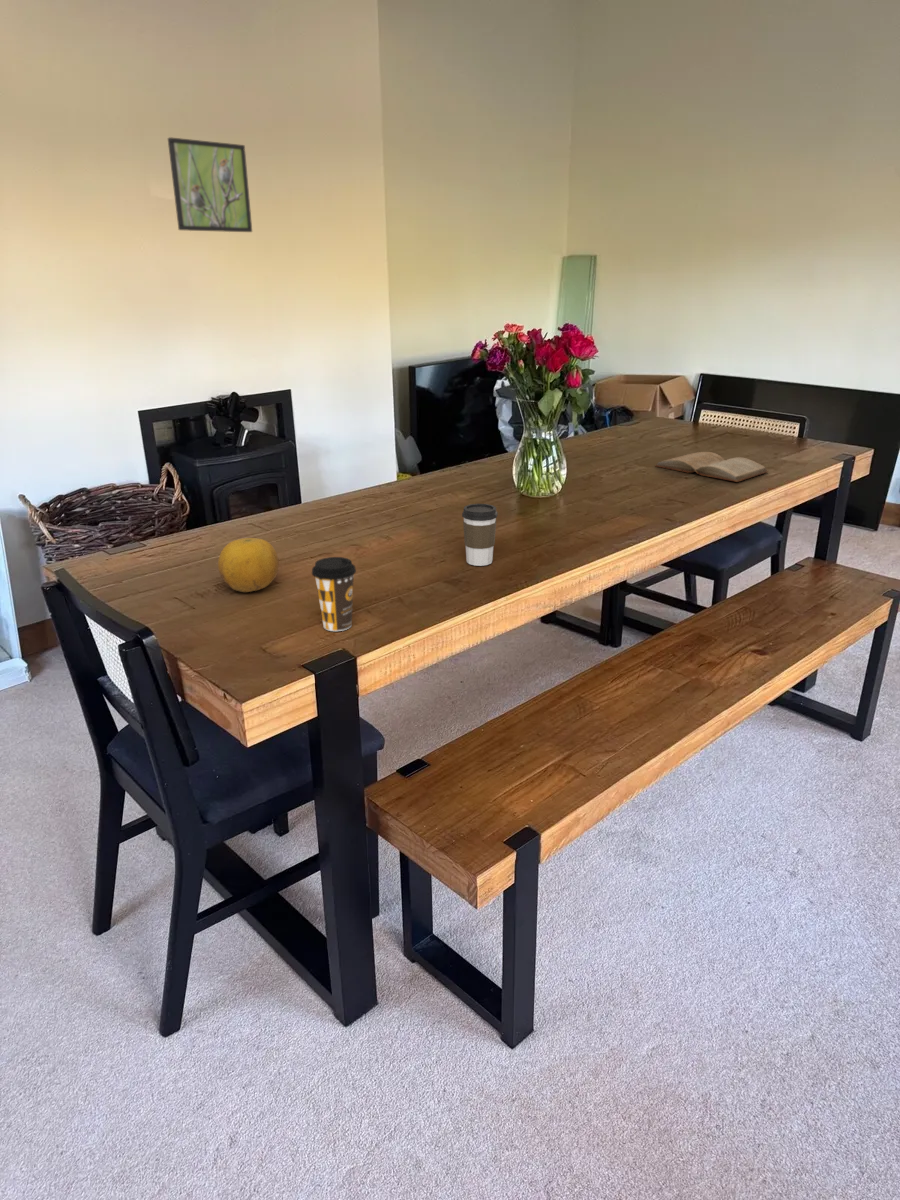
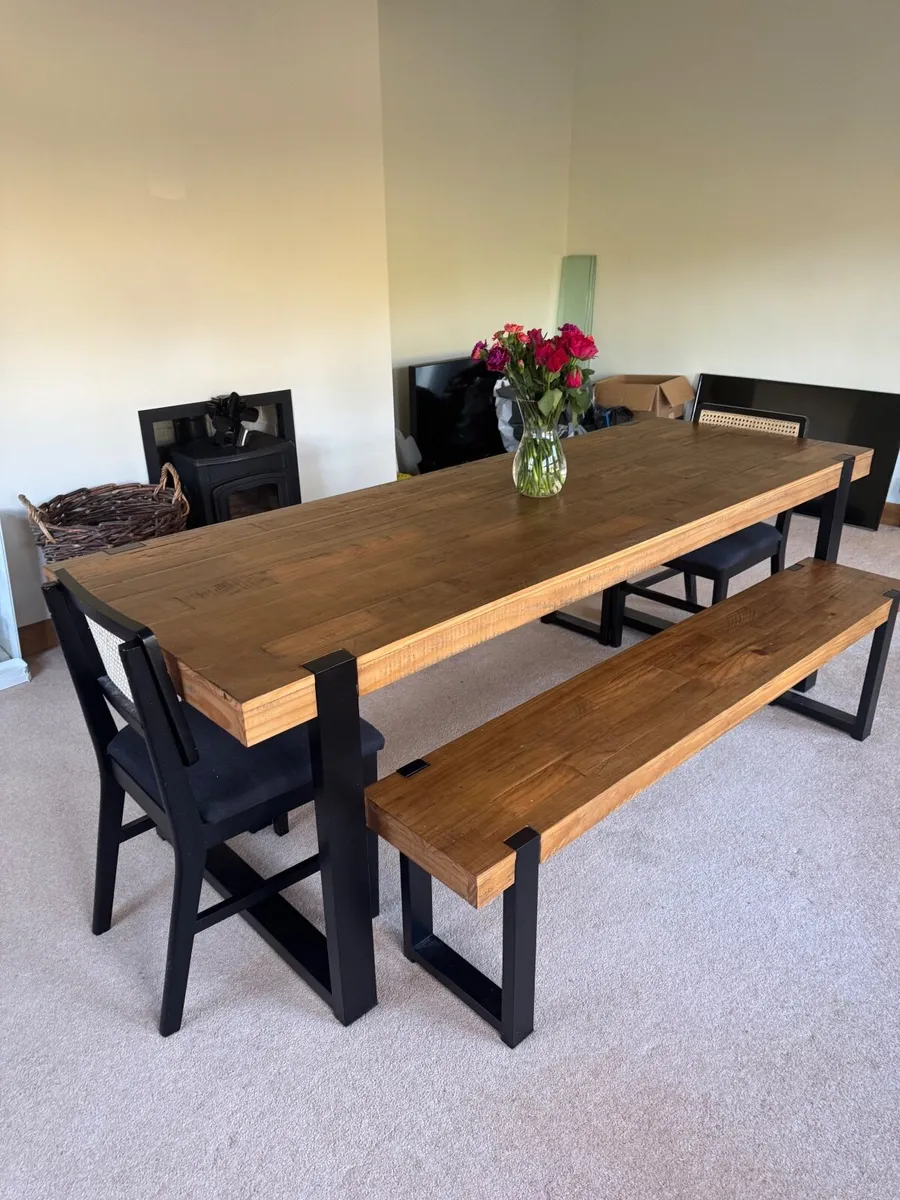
- fruit (248, 564)
- coffee cup (335, 594)
- coffee cup (479, 535)
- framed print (212, 187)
- book (711, 464)
